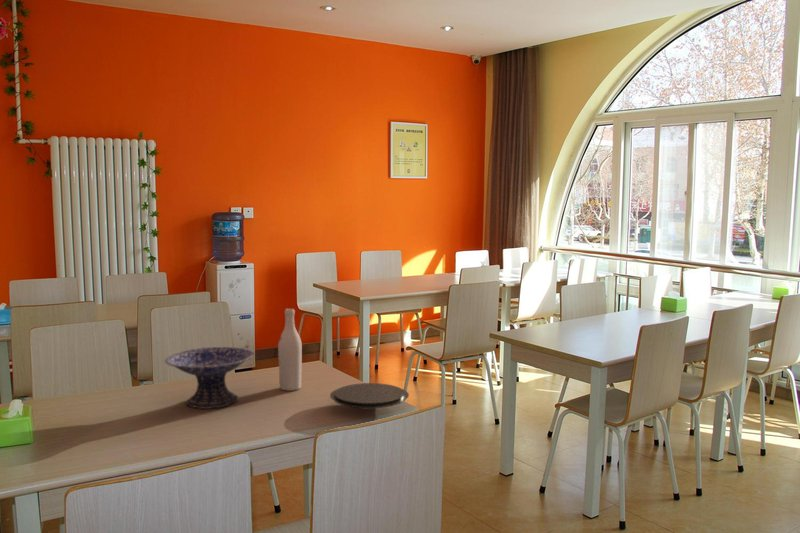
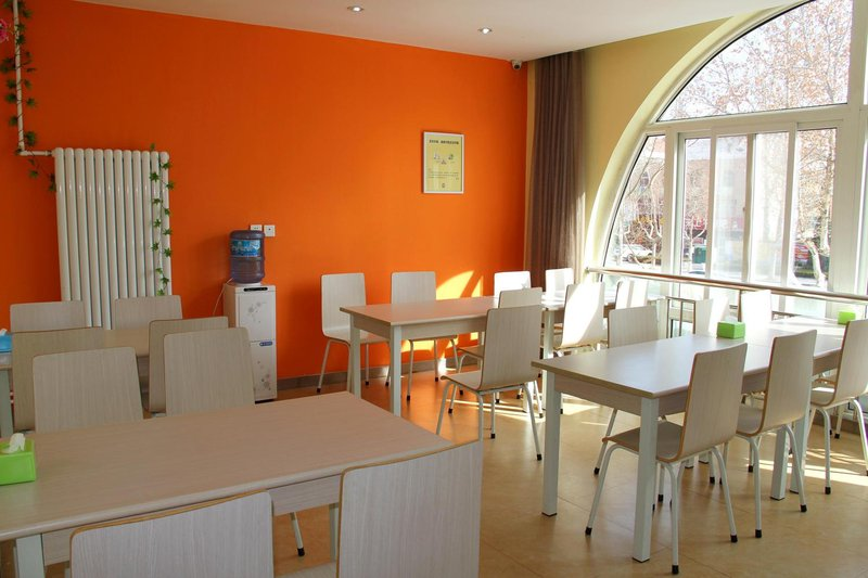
- wine bottle (290, 348)
- plate (369, 399)
- decorative bowl (210, 378)
